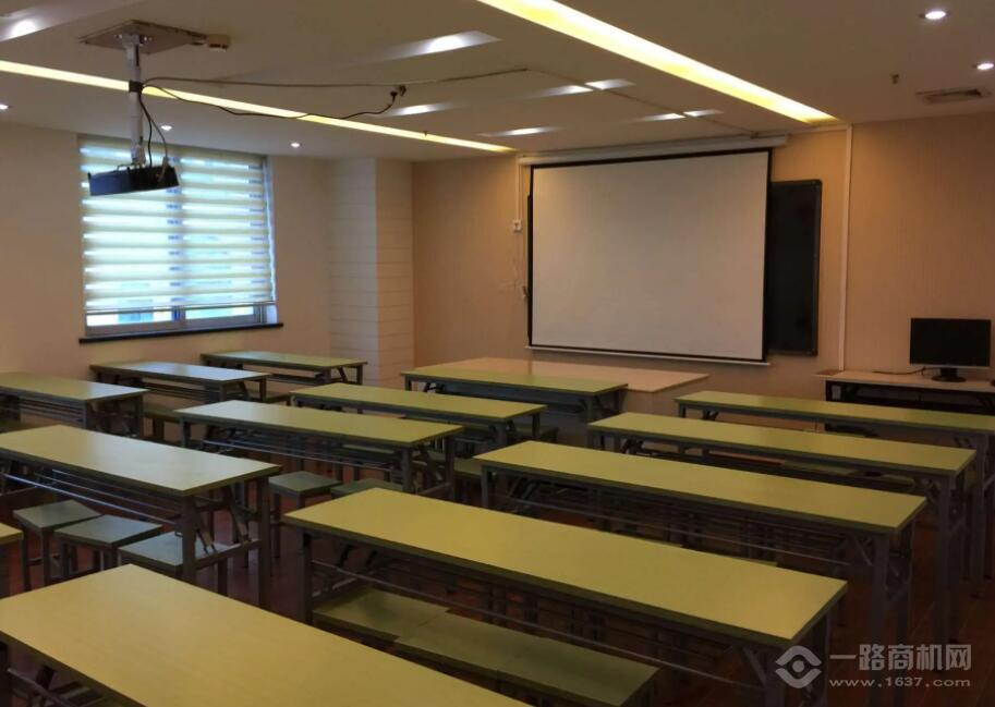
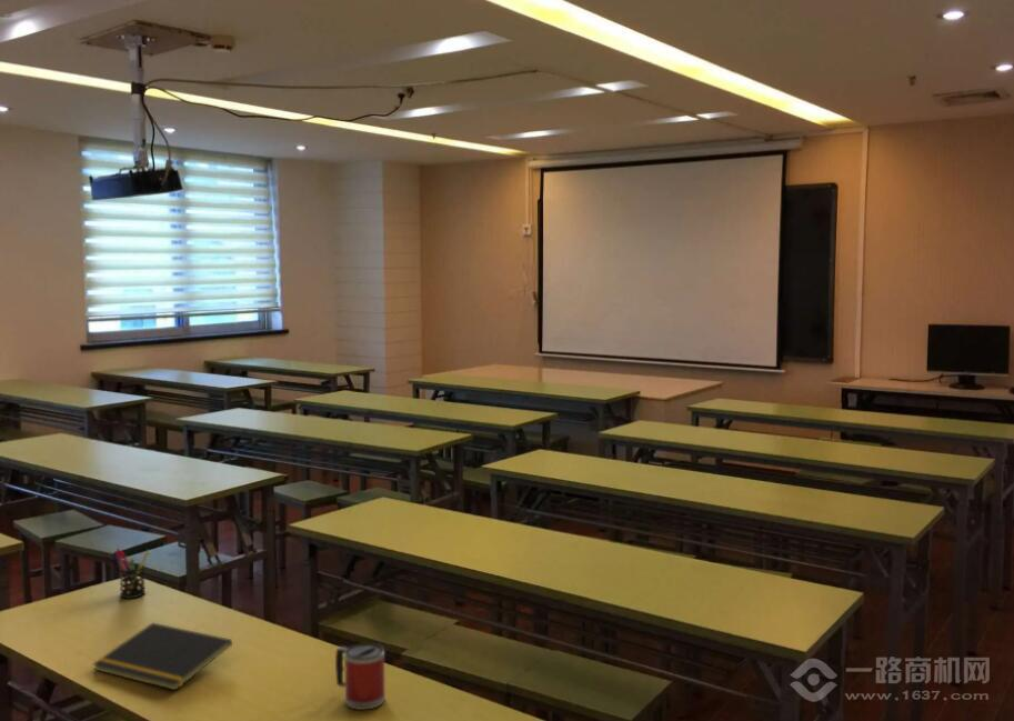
+ notepad (163, 653)
+ mug (360, 673)
+ pen holder (130, 571)
